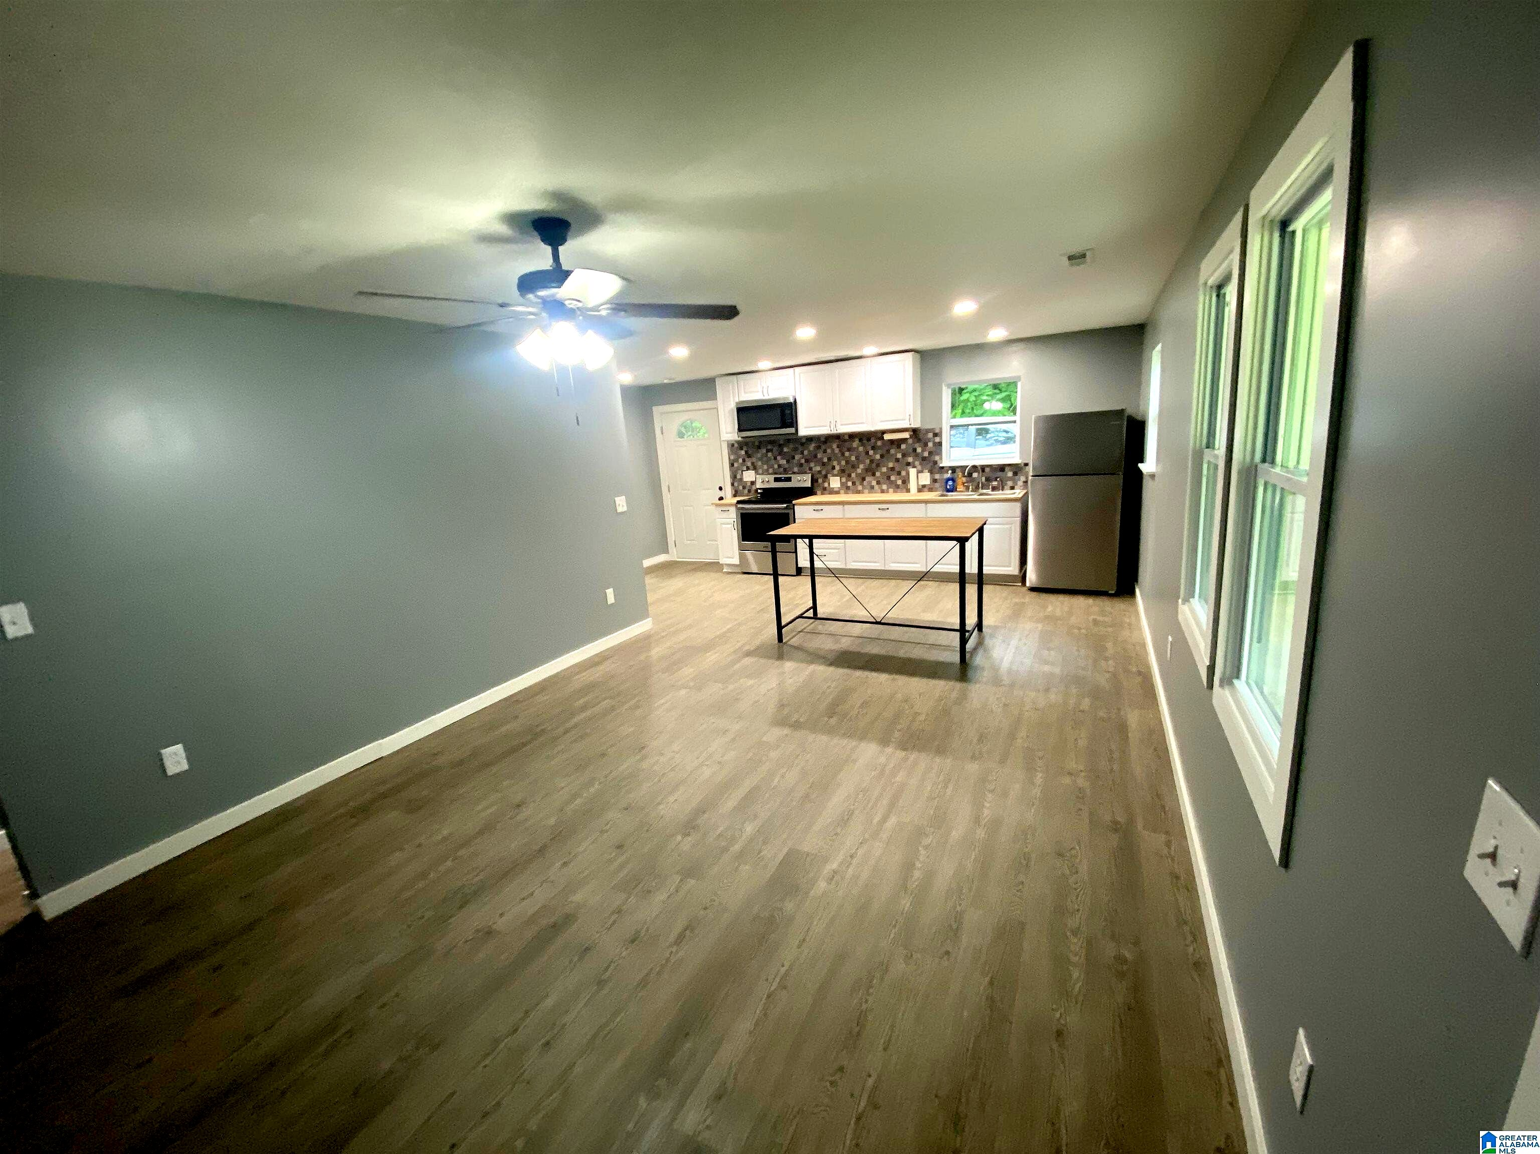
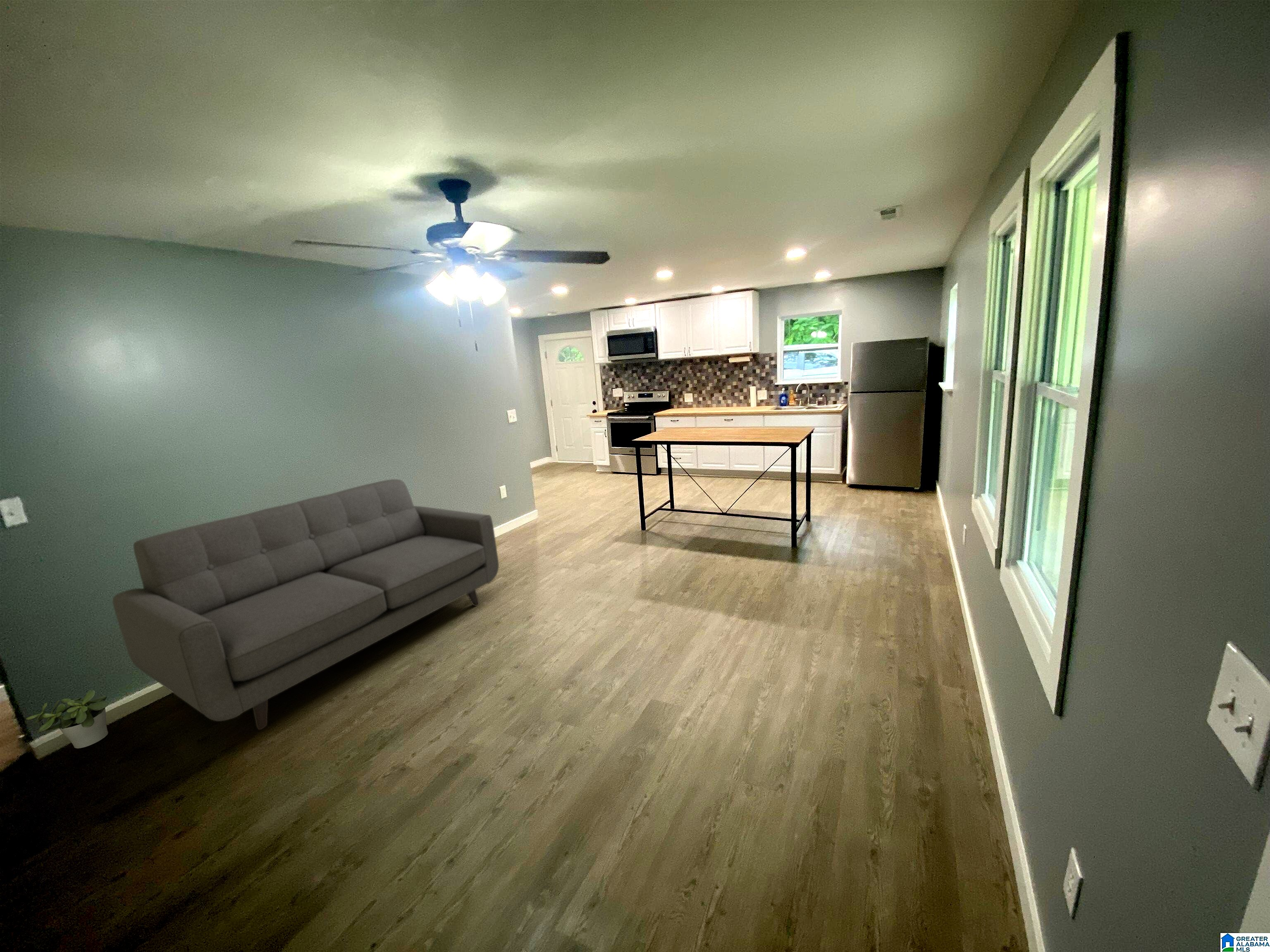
+ sofa (339, 576)
+ potted plant (75, 722)
